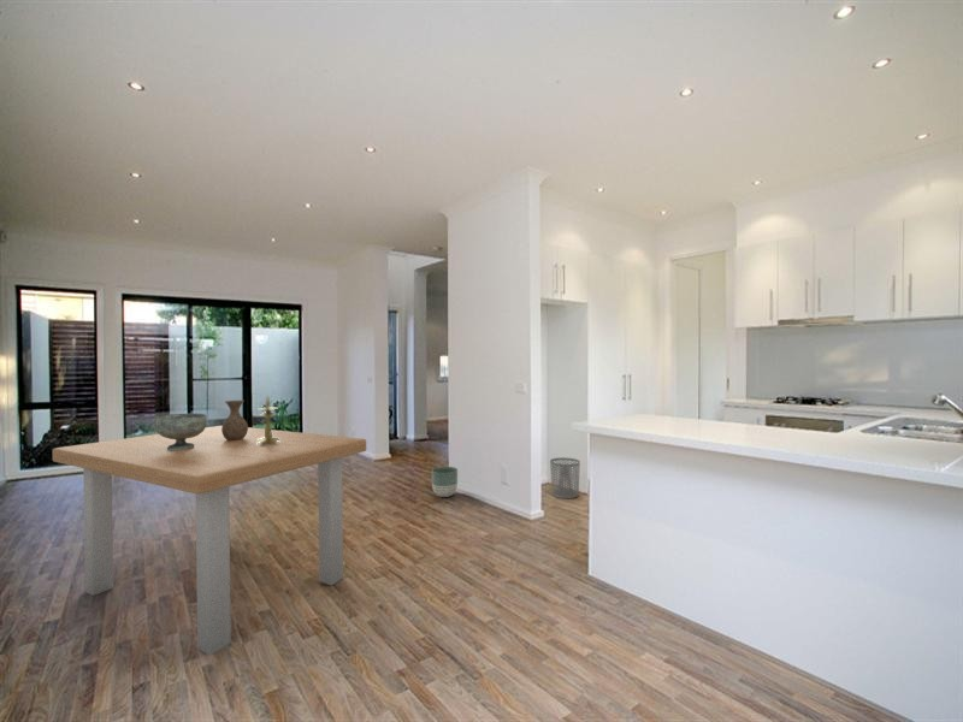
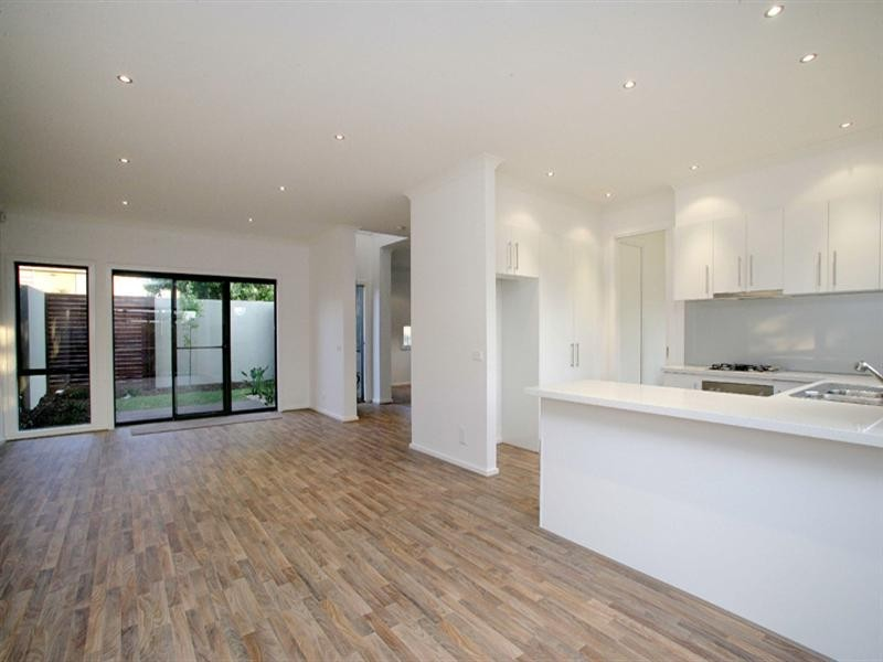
- planter (444, 483)
- decorative bowl (181, 431)
- vase (235, 420)
- candlestick (267, 419)
- waste bin (565, 478)
- dining table (215, 514)
